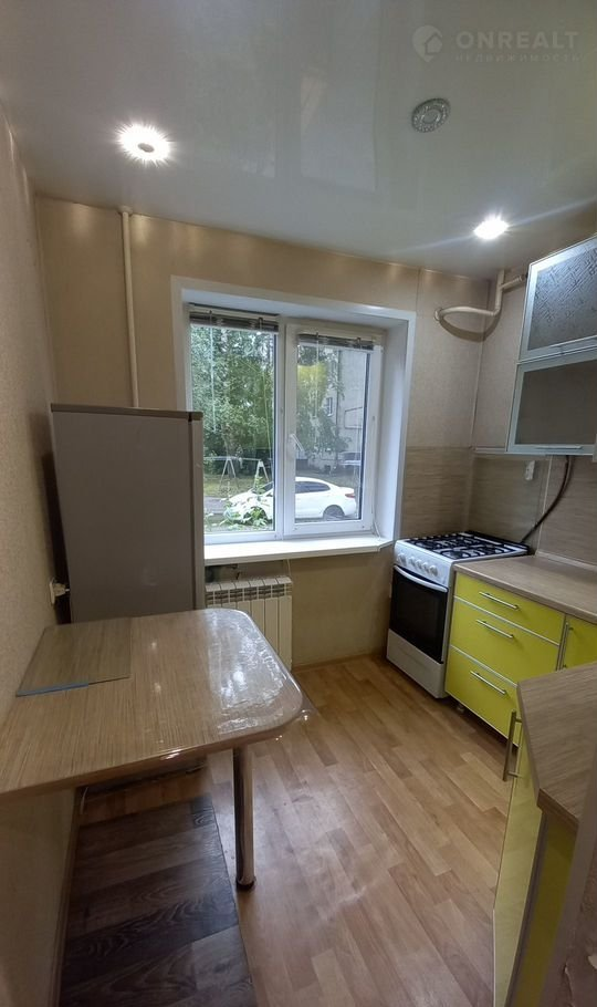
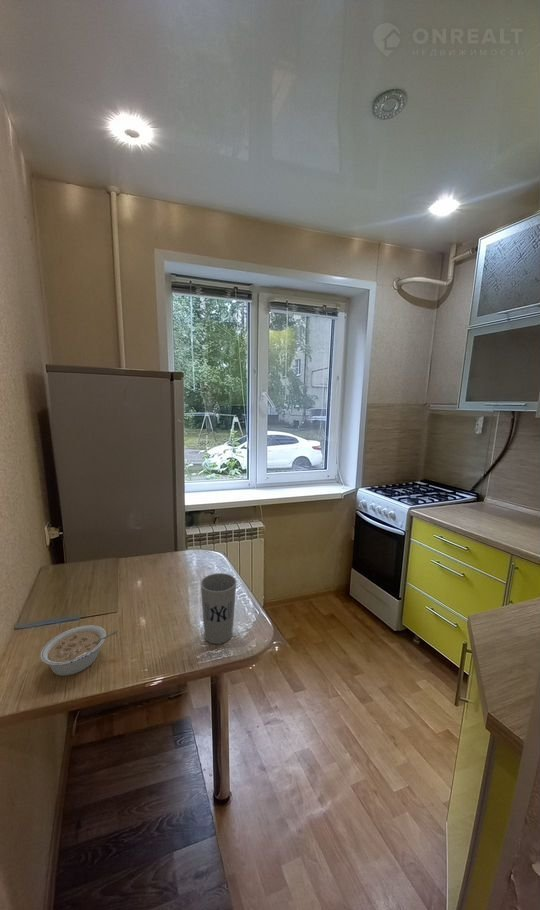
+ cup (218, 608)
+ legume (77, 649)
